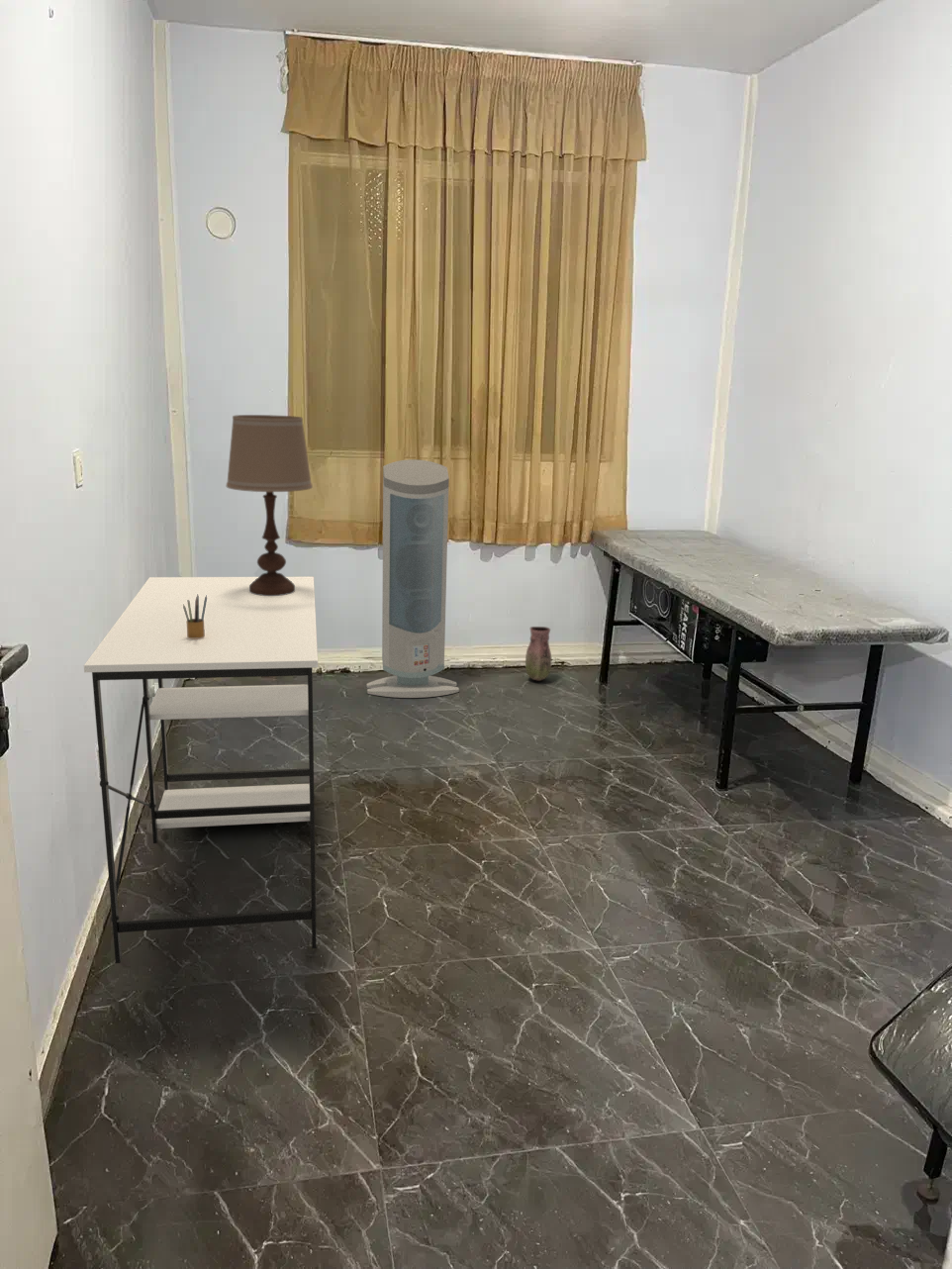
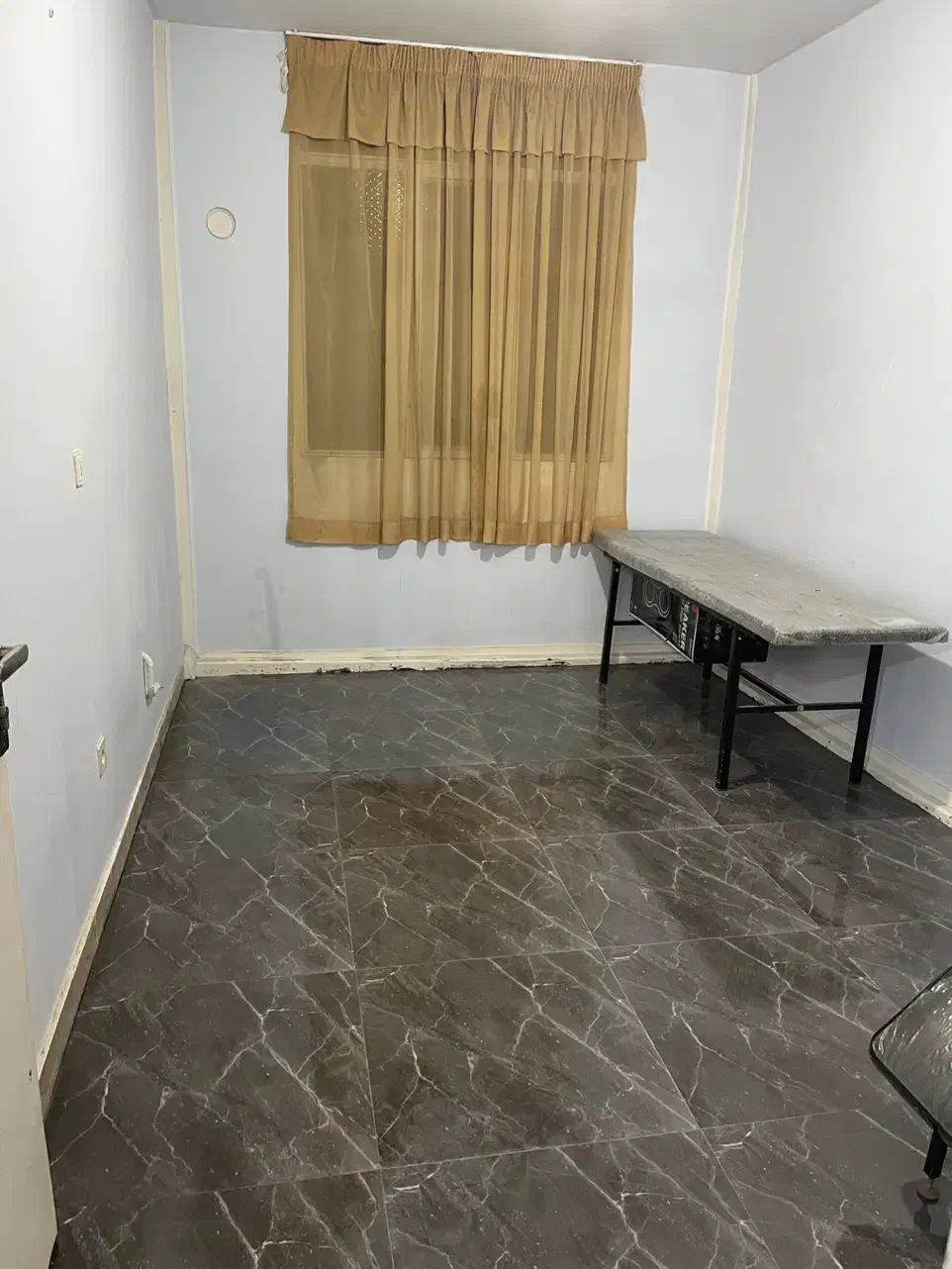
- vase (538, 654)
- air purifier (414, 578)
- table lamp (270, 505)
- desk (226, 717)
- pencil box (195, 616)
